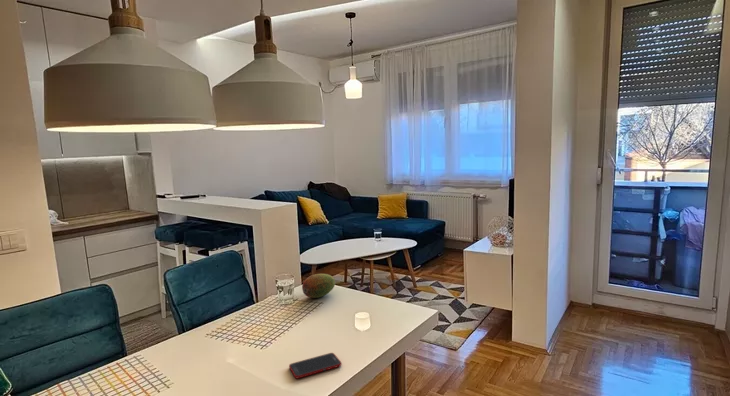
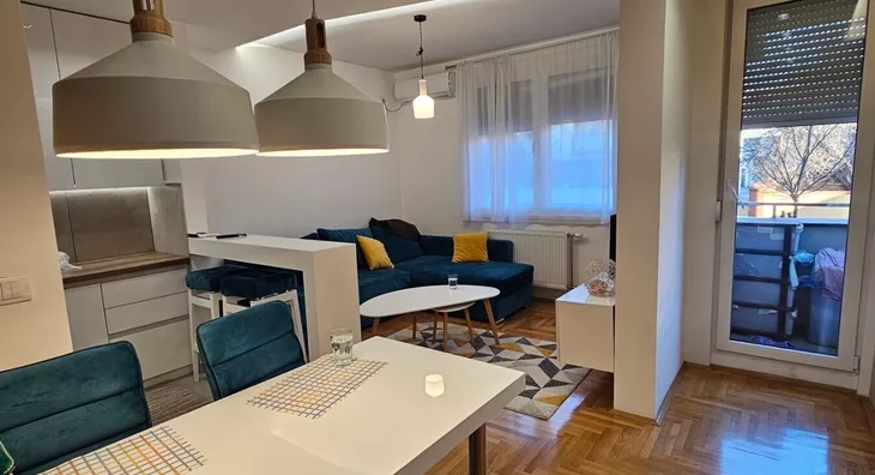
- fruit (318, 285)
- cell phone (315, 365)
